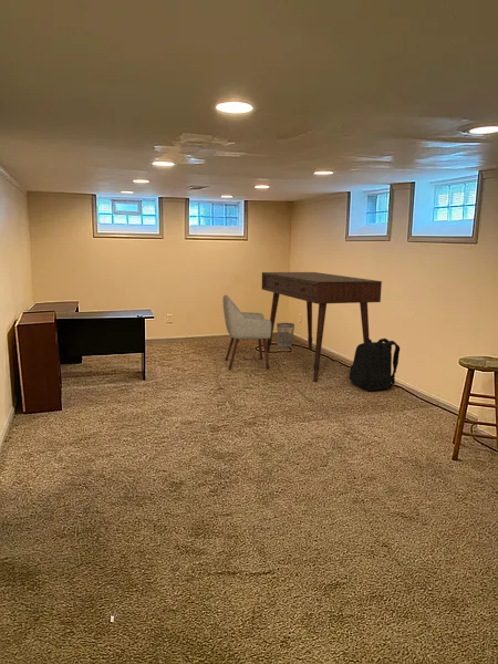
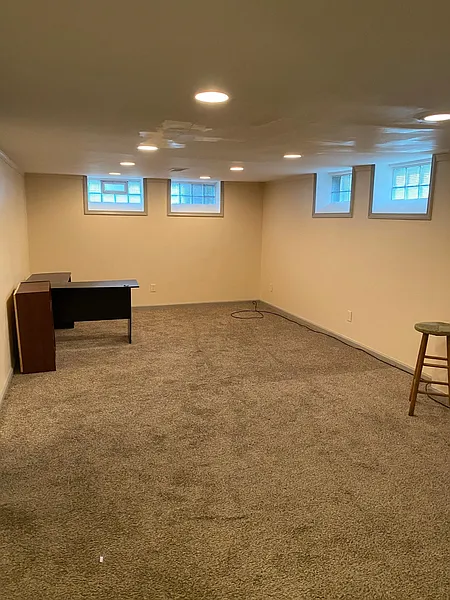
- desk (311, 320)
- backpack (375, 363)
- wastebasket (284, 334)
- chair (246, 330)
